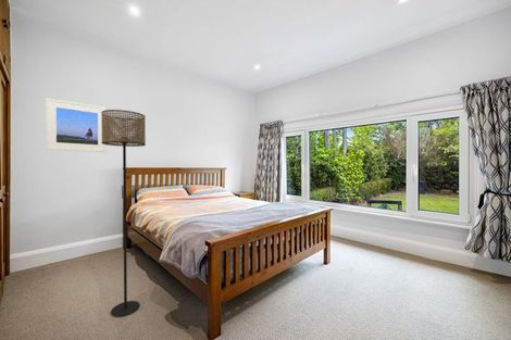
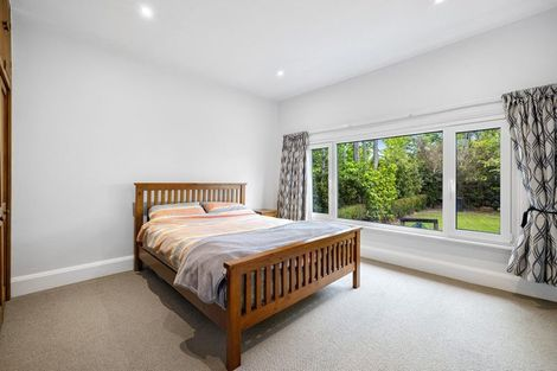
- floor lamp (124, 212)
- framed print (77, 127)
